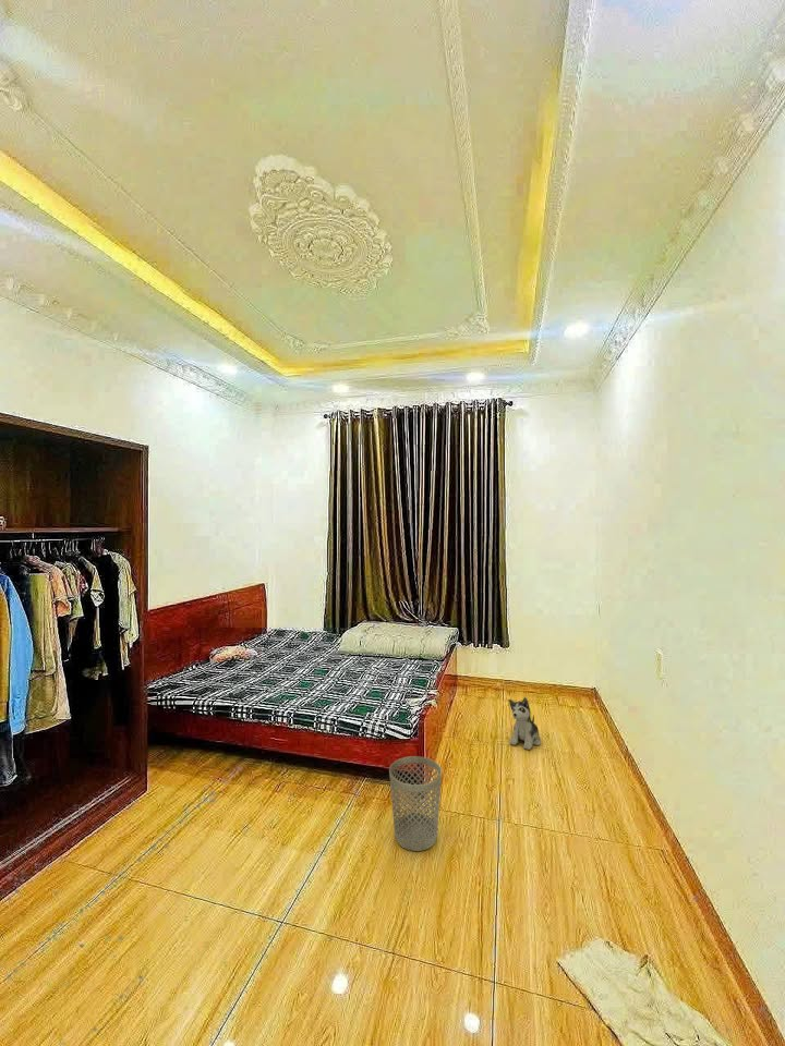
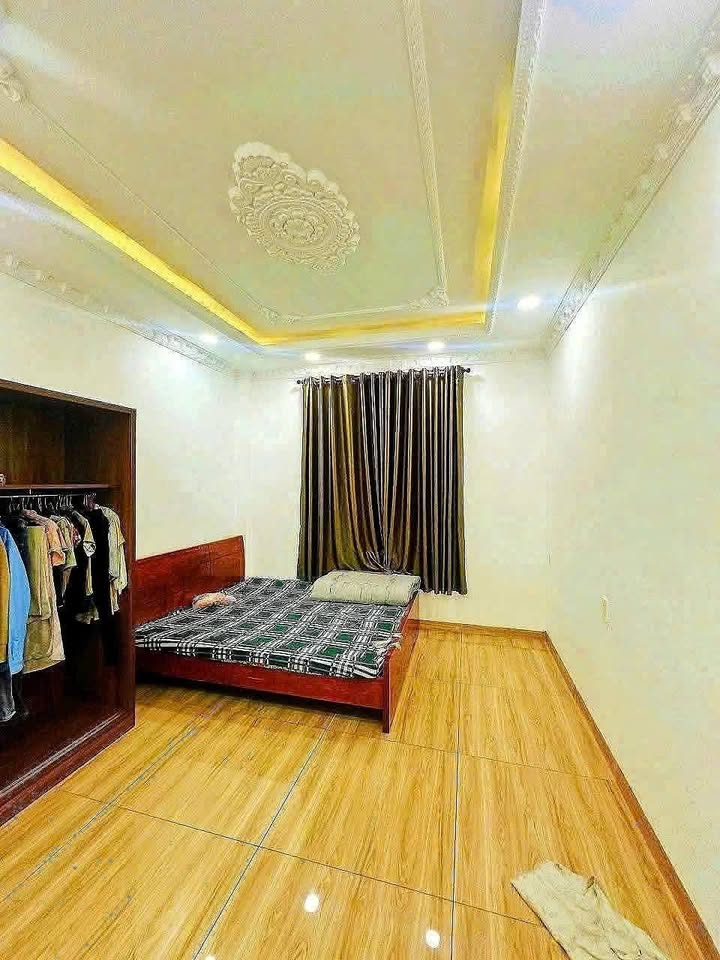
- wastebasket (414, 802)
- plush toy (526, 717)
